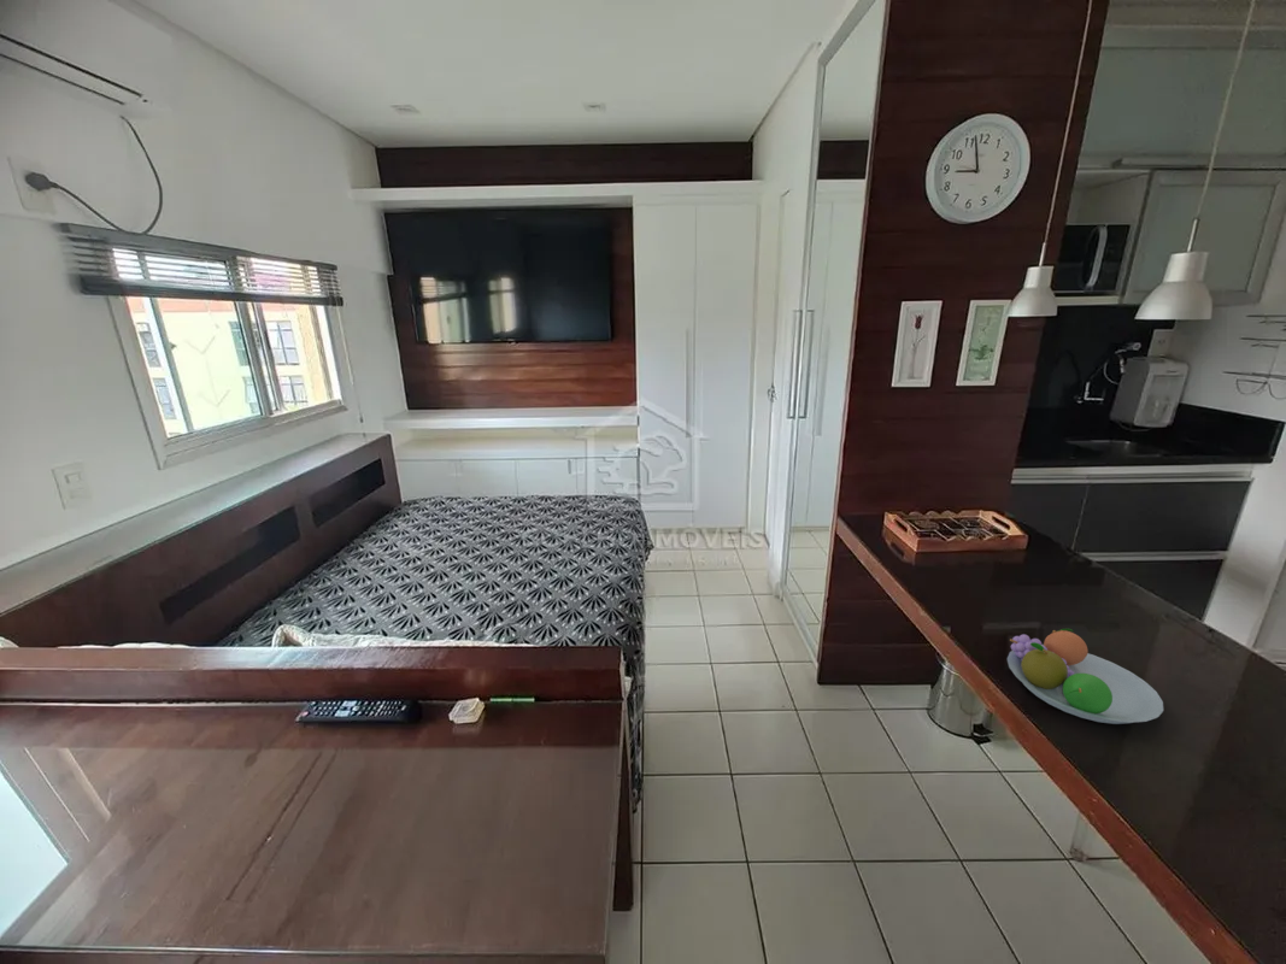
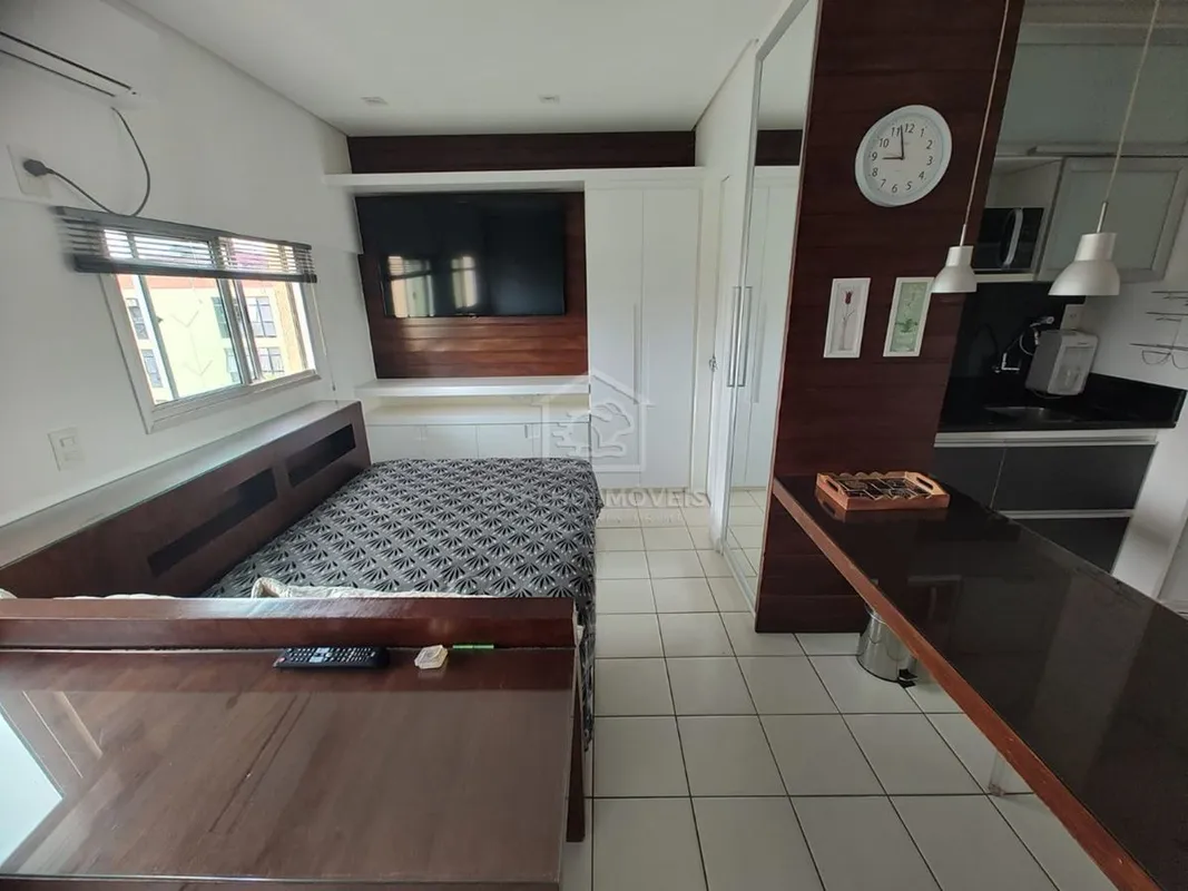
- fruit bowl (1079, 670)
